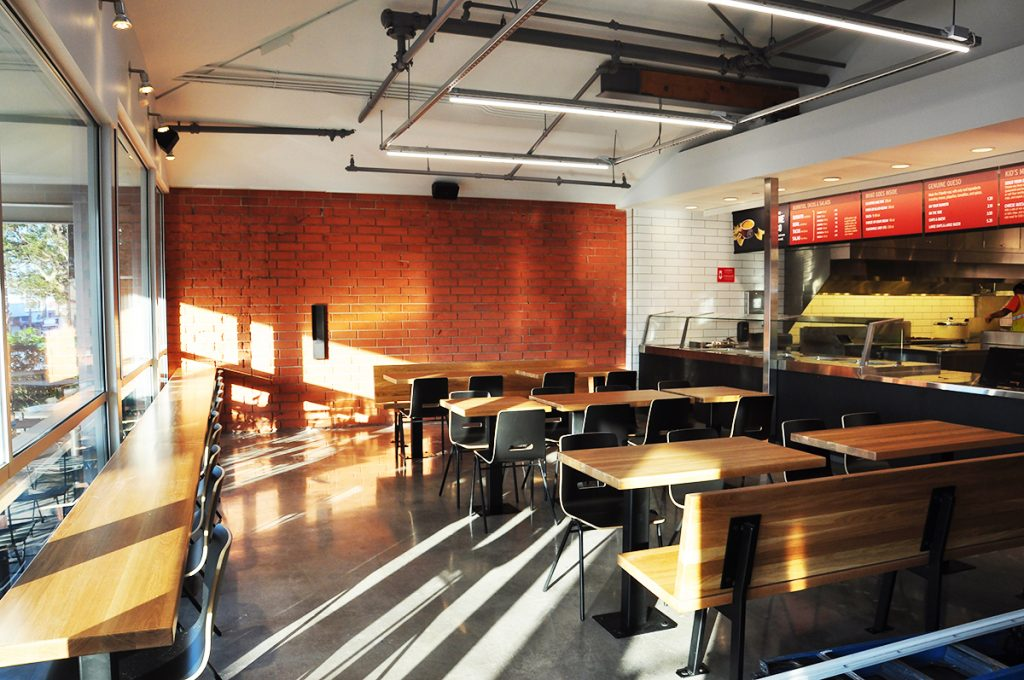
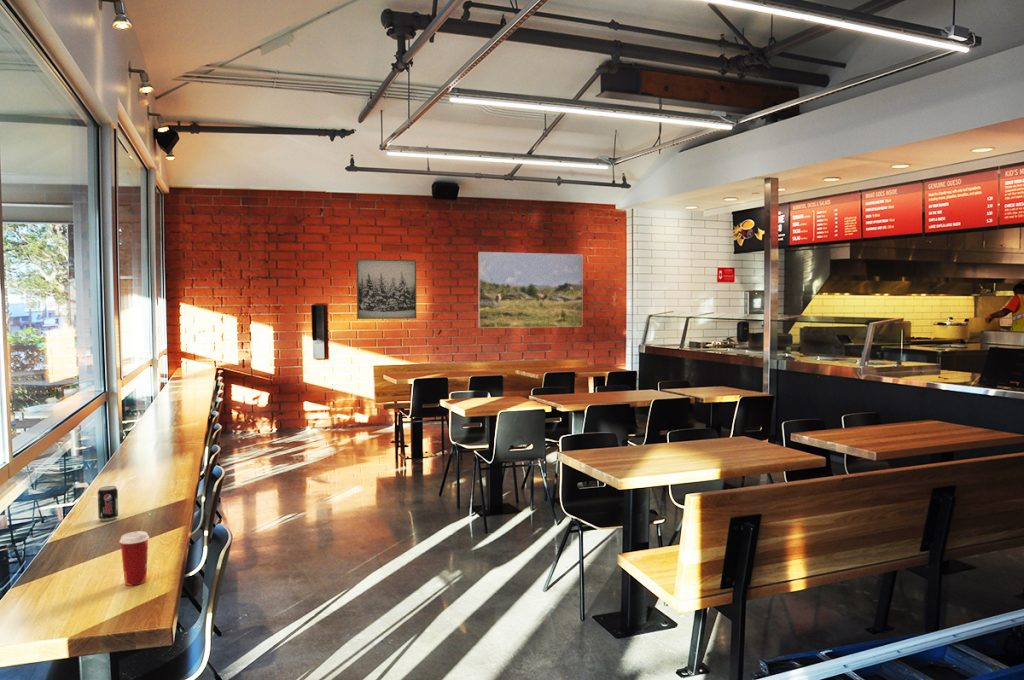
+ paper cup (134, 558)
+ beverage can (108, 503)
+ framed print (531, 290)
+ wall art (386, 289)
